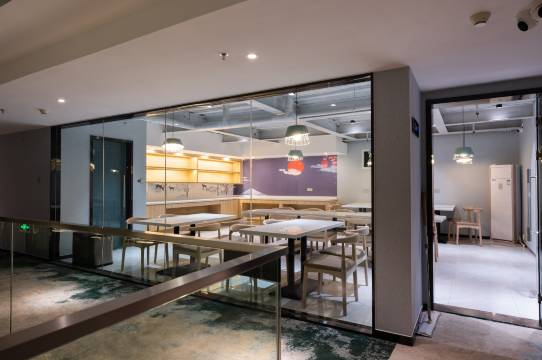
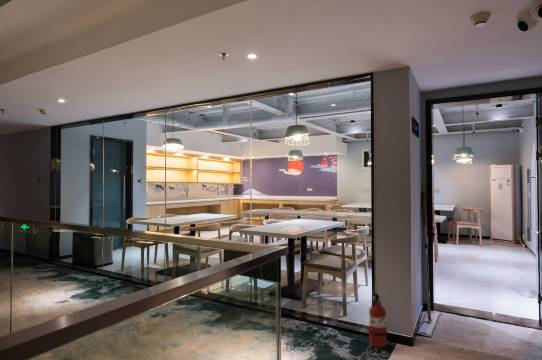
+ fire extinguisher (376, 317)
